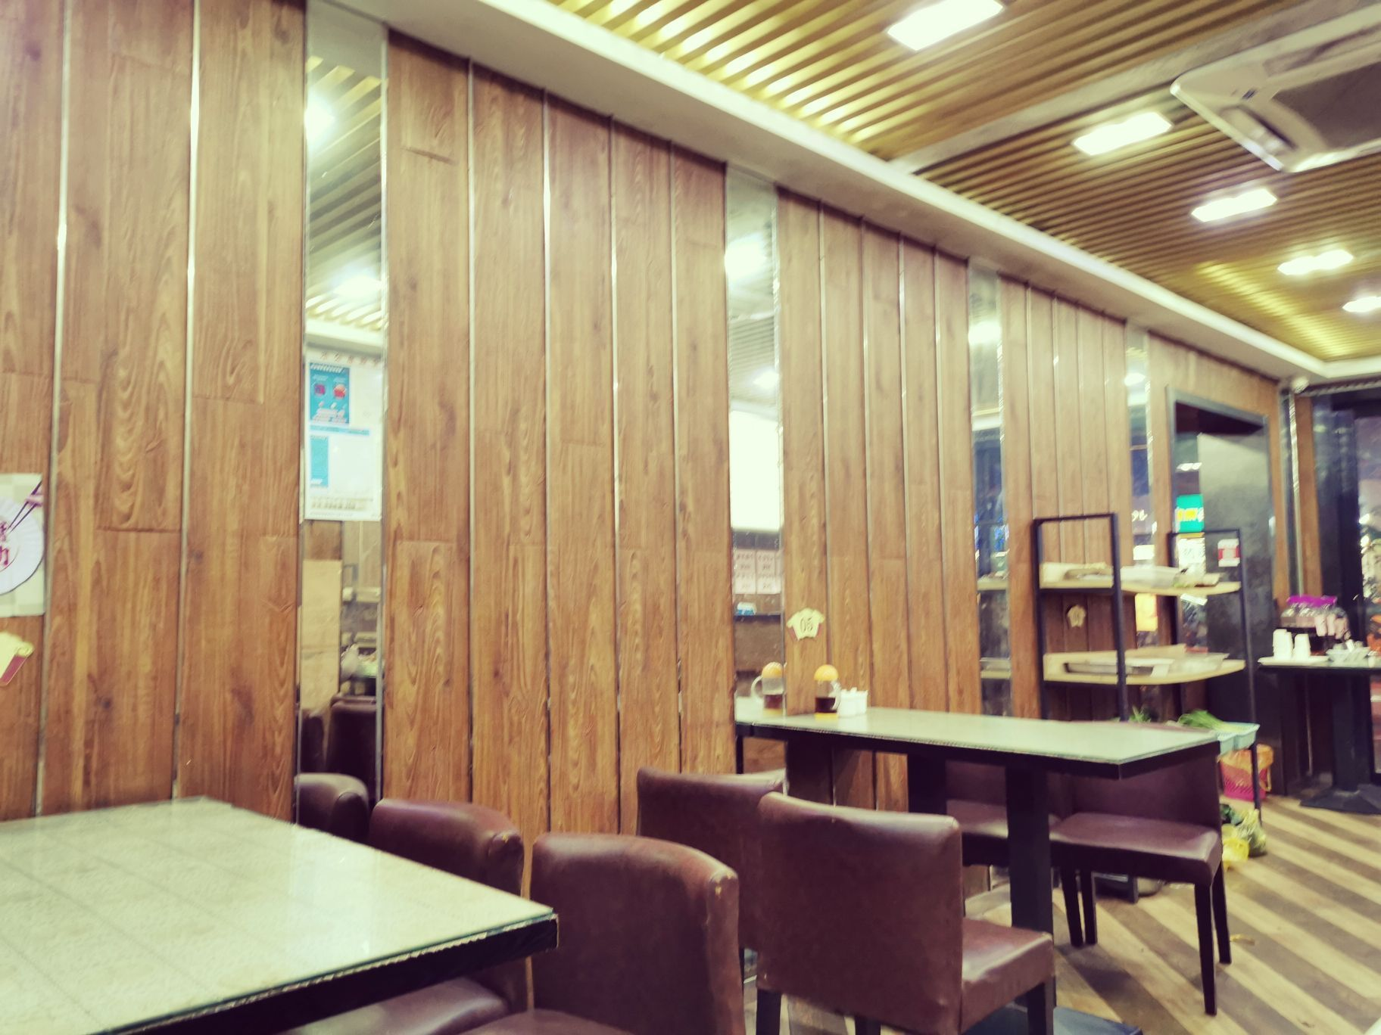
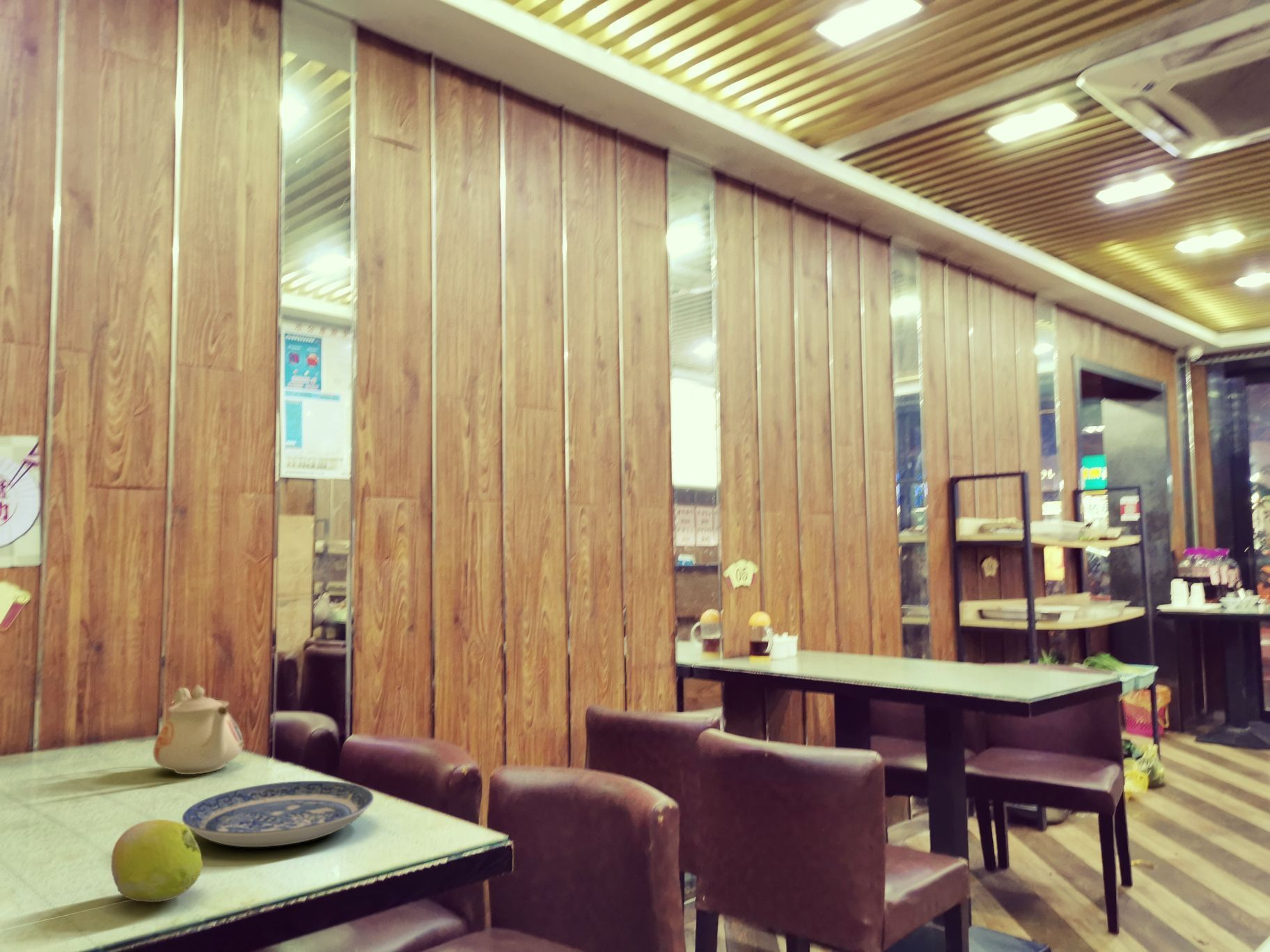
+ teapot (199, 726)
+ fruit (159, 859)
+ plate (281, 818)
